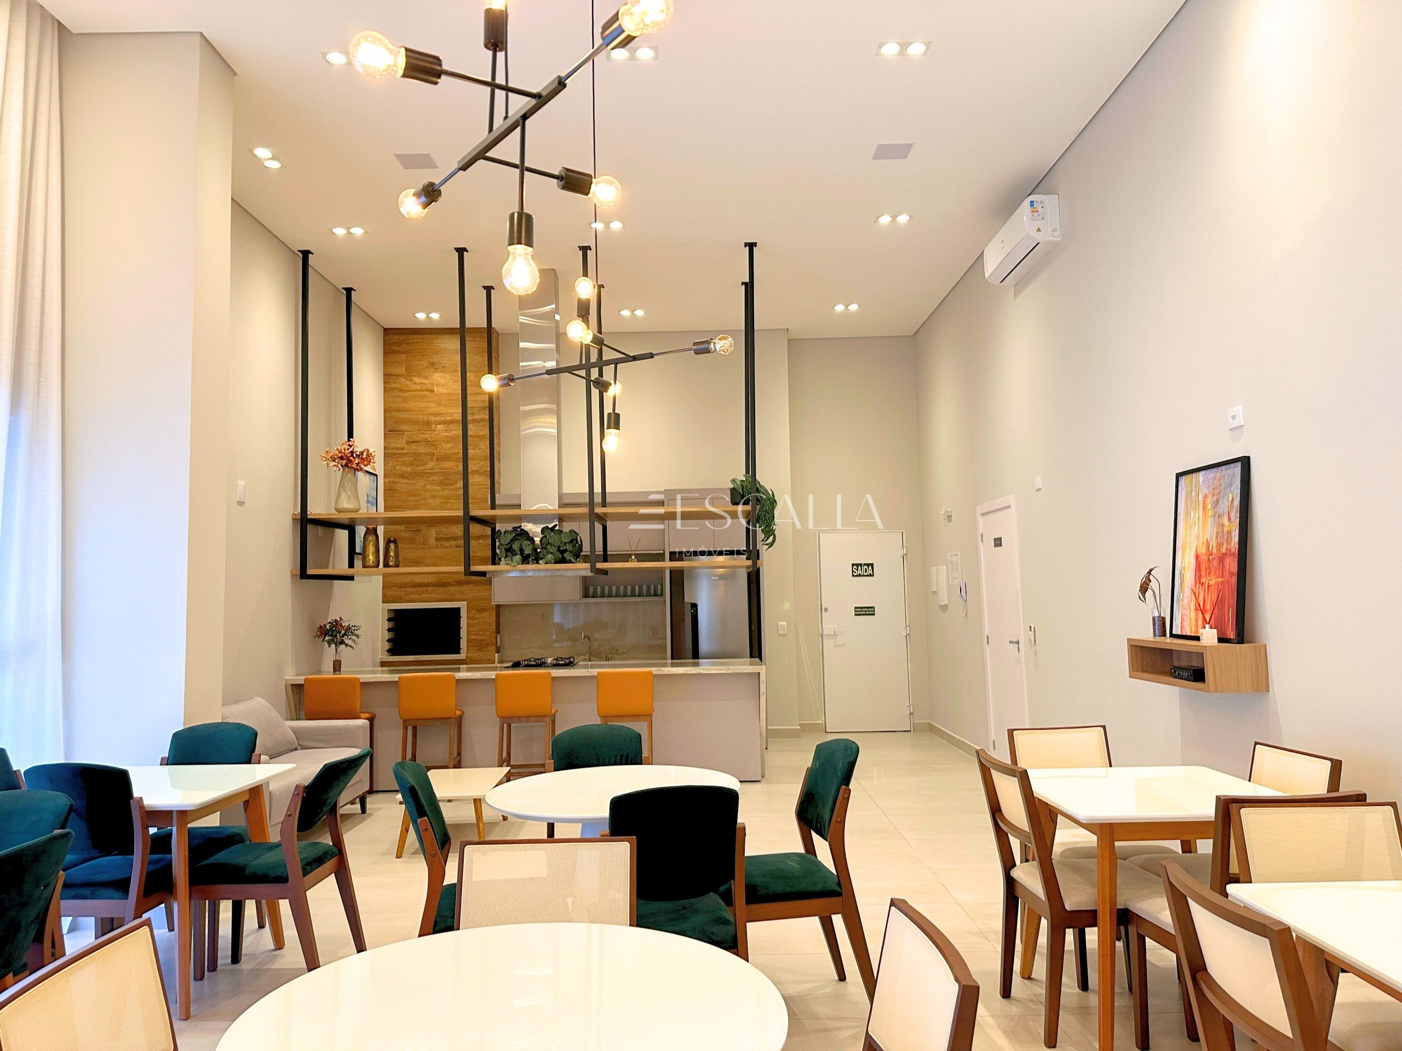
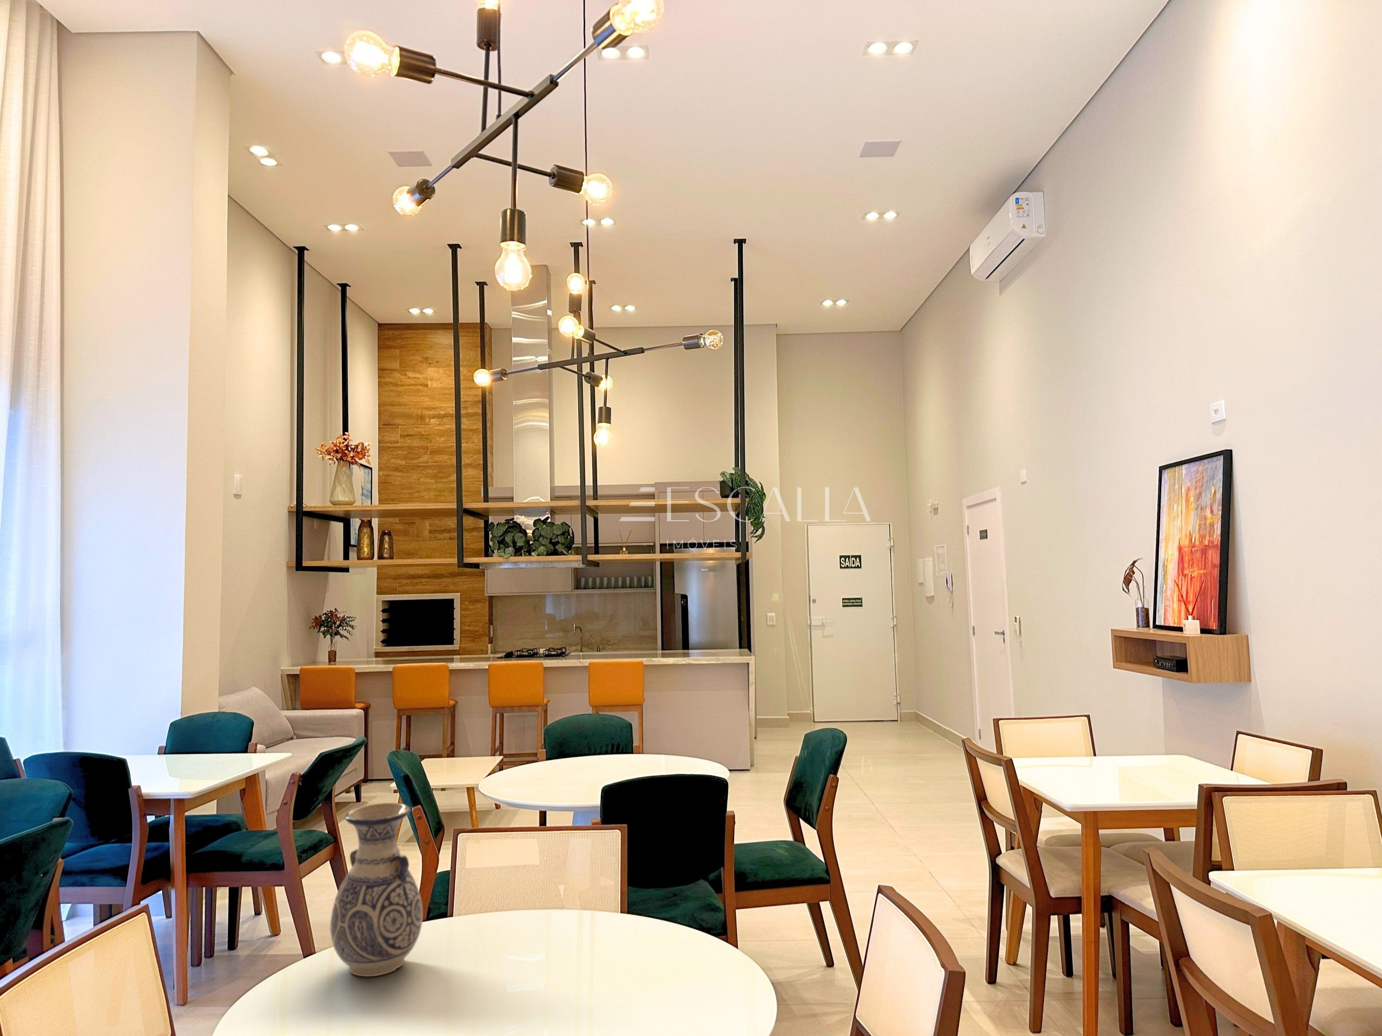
+ vase (378, 888)
